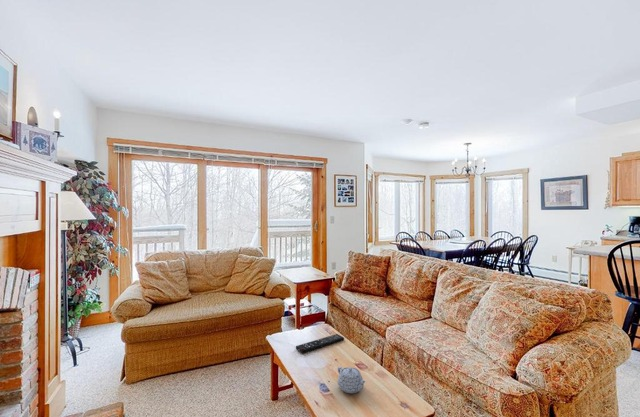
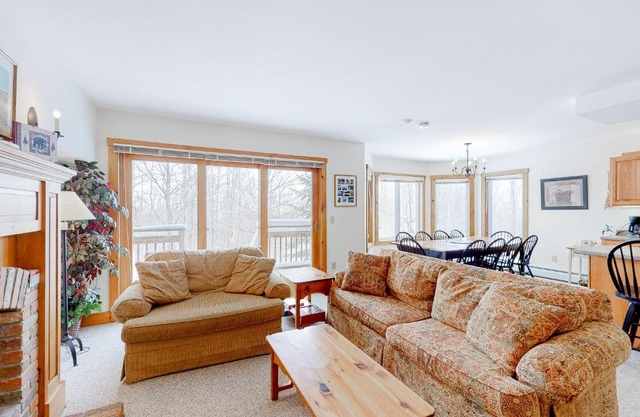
- teapot (351, 378)
- remote control (320, 342)
